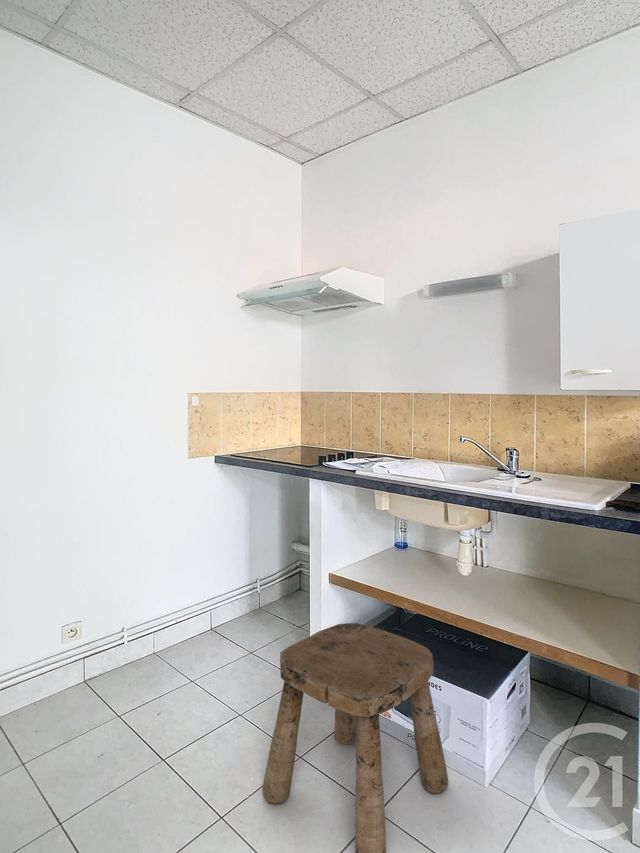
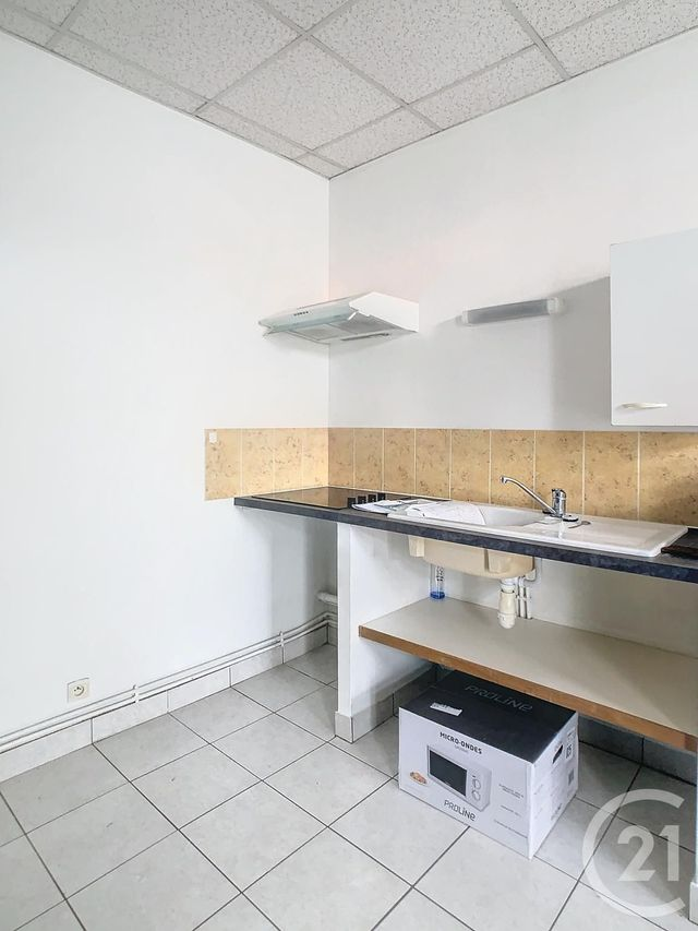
- stool (356, 722)
